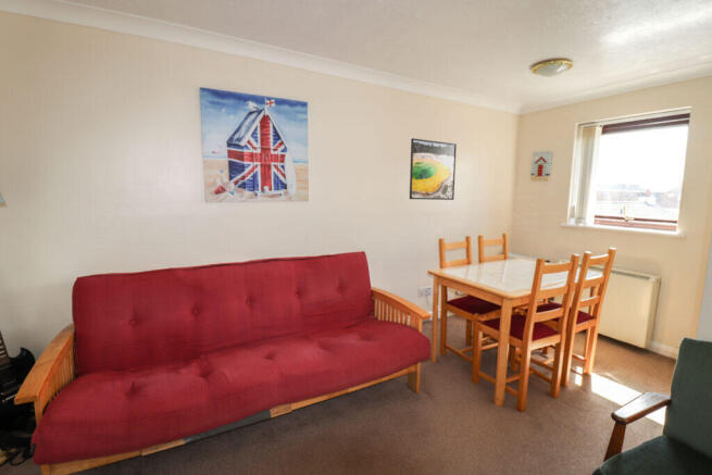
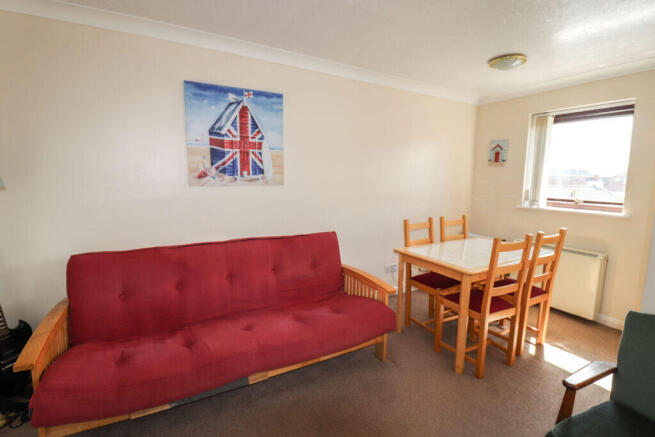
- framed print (433, 171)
